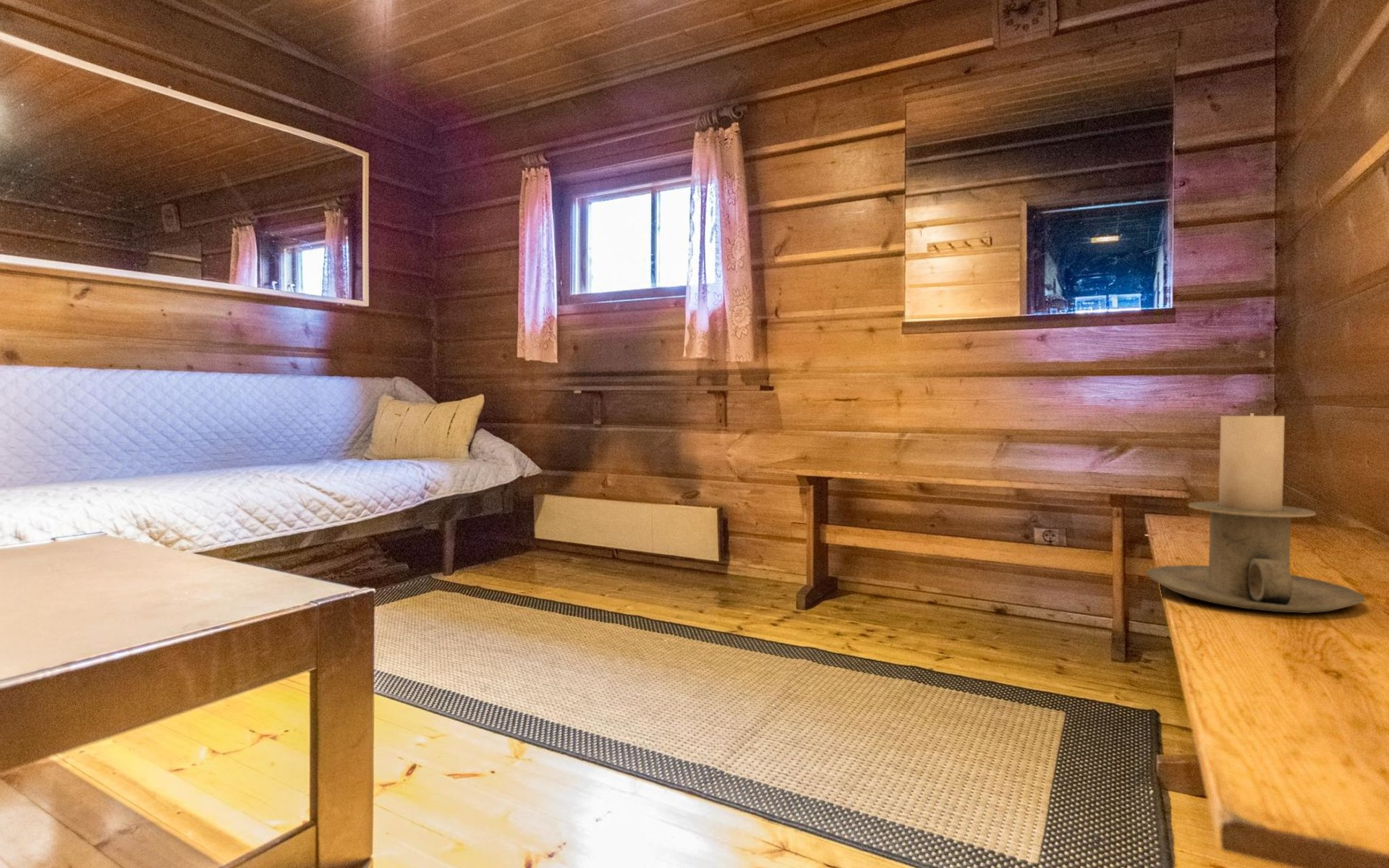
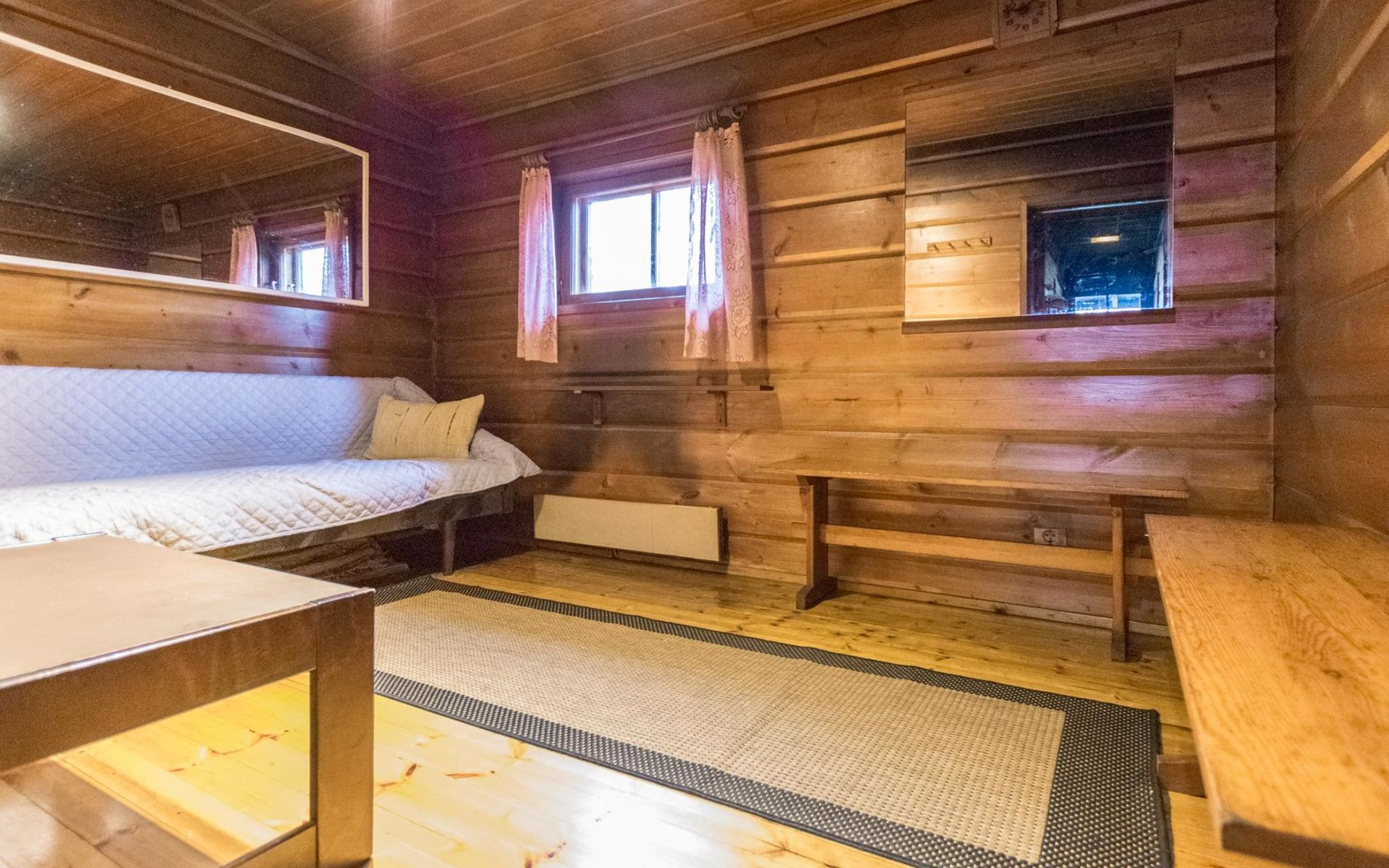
- candle holder (1249, 503)
